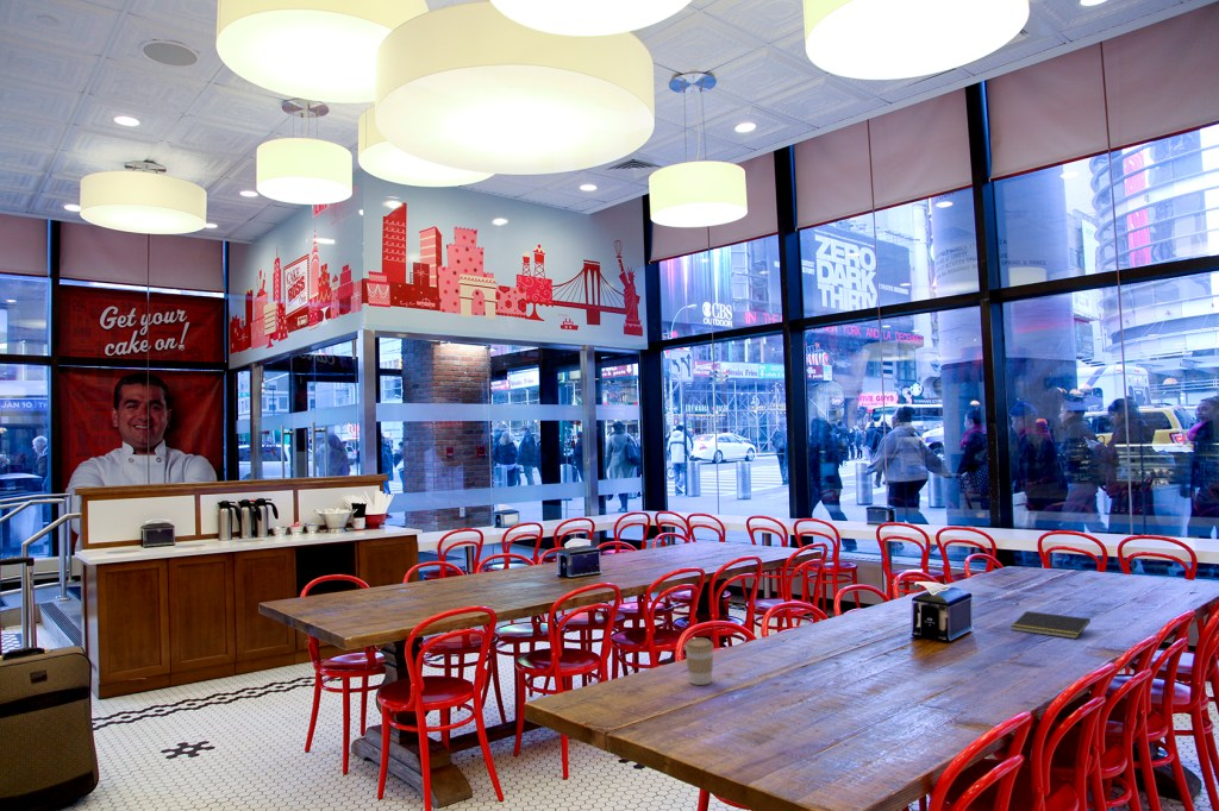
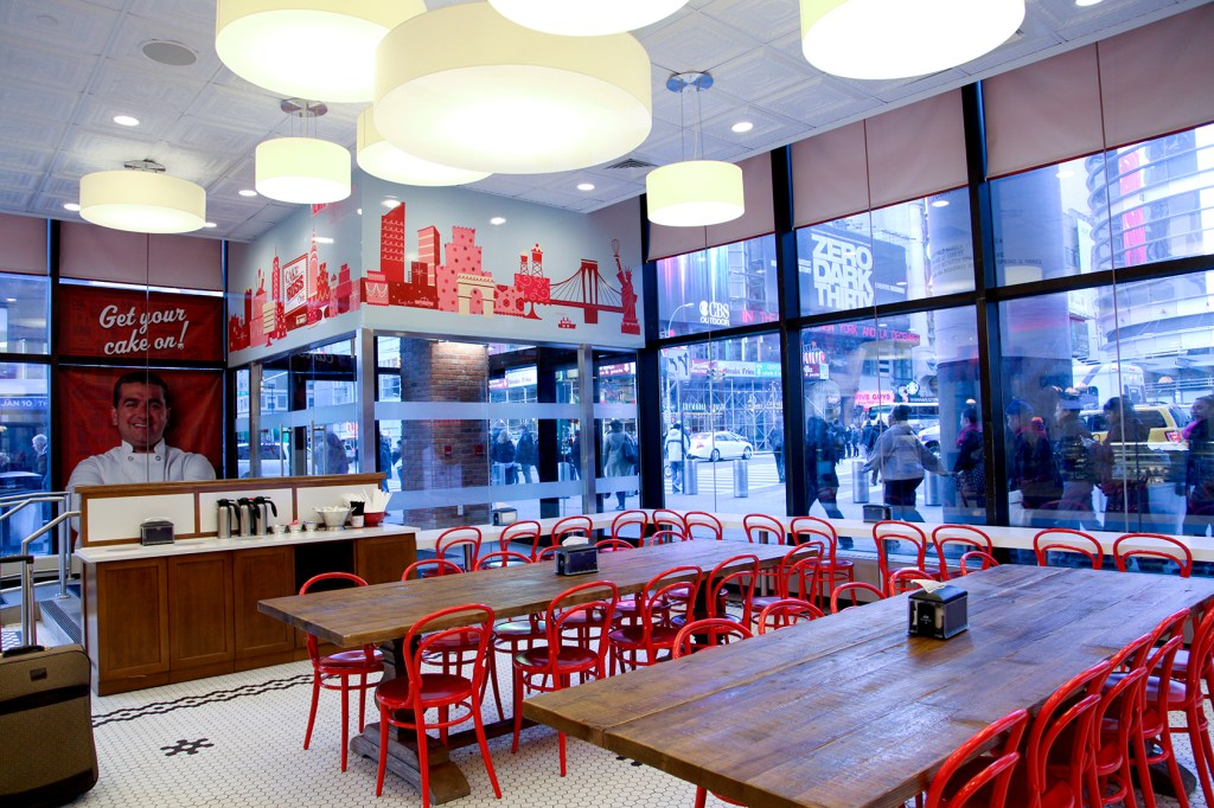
- notepad (1050, 624)
- coffee cup (699, 660)
